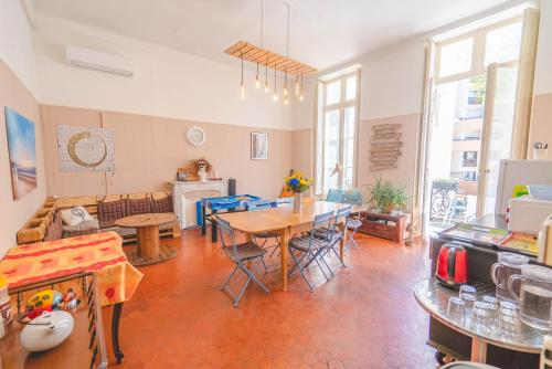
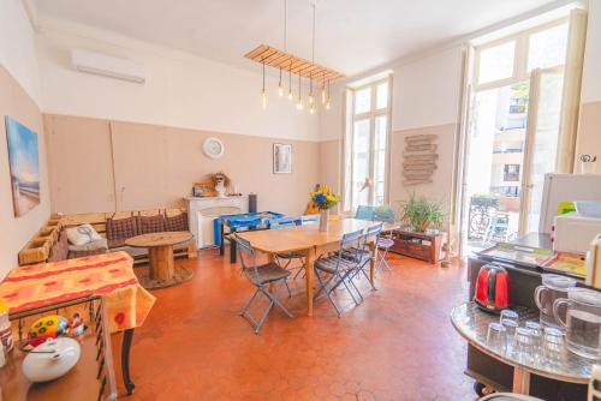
- wall art (87, 149)
